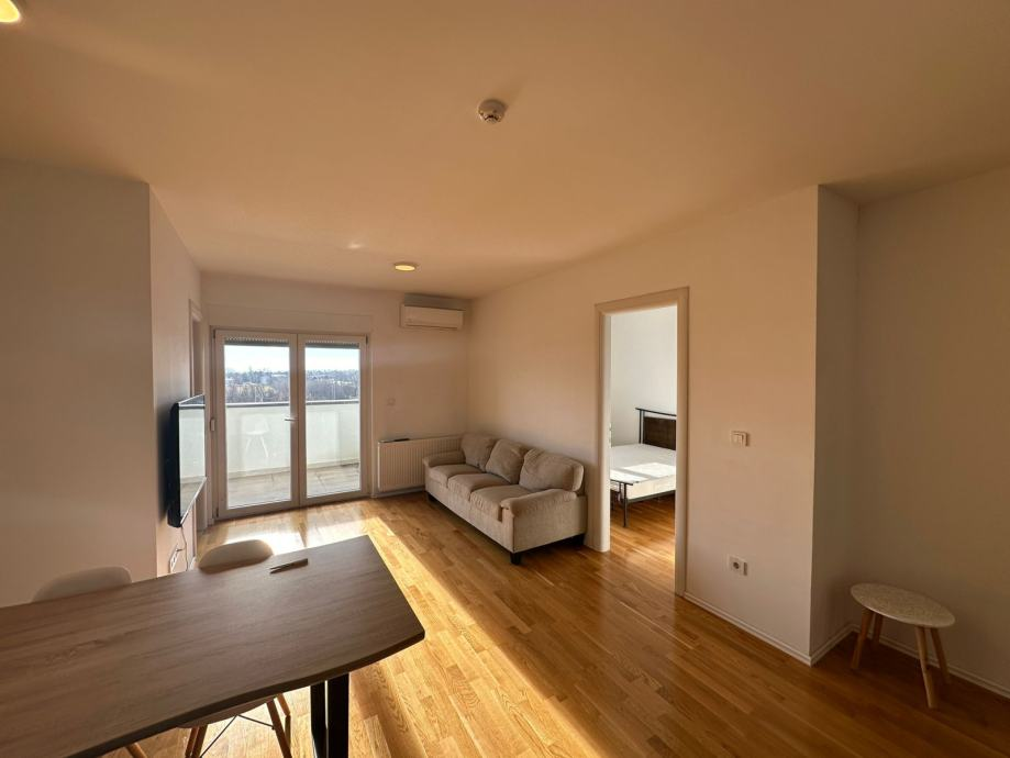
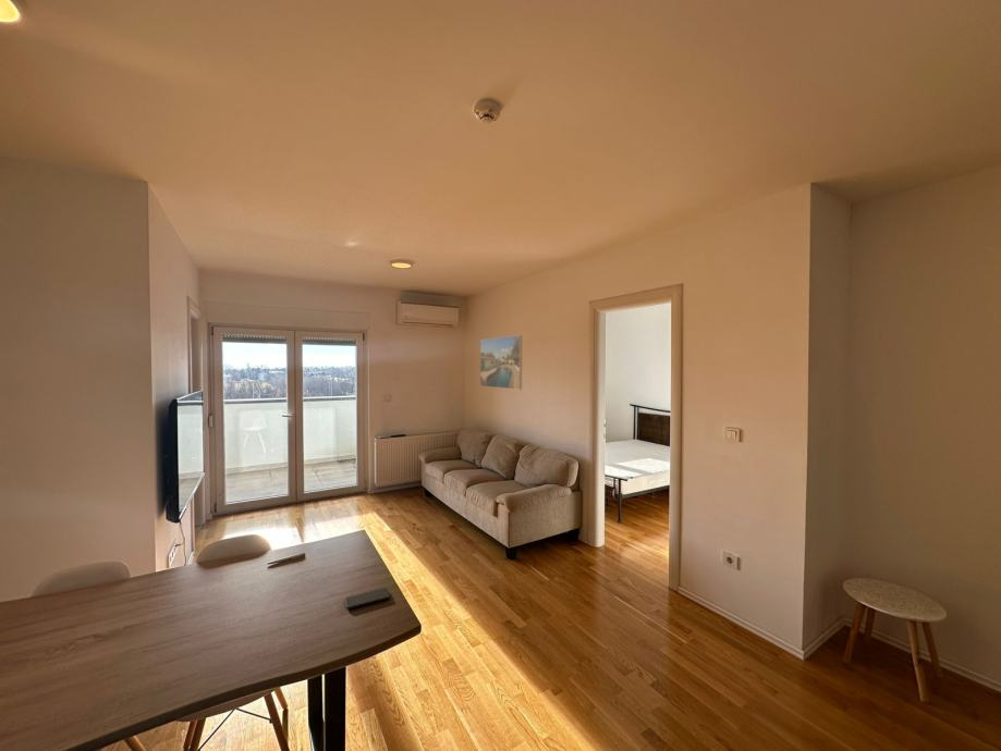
+ smartphone (367, 598)
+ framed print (499, 362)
